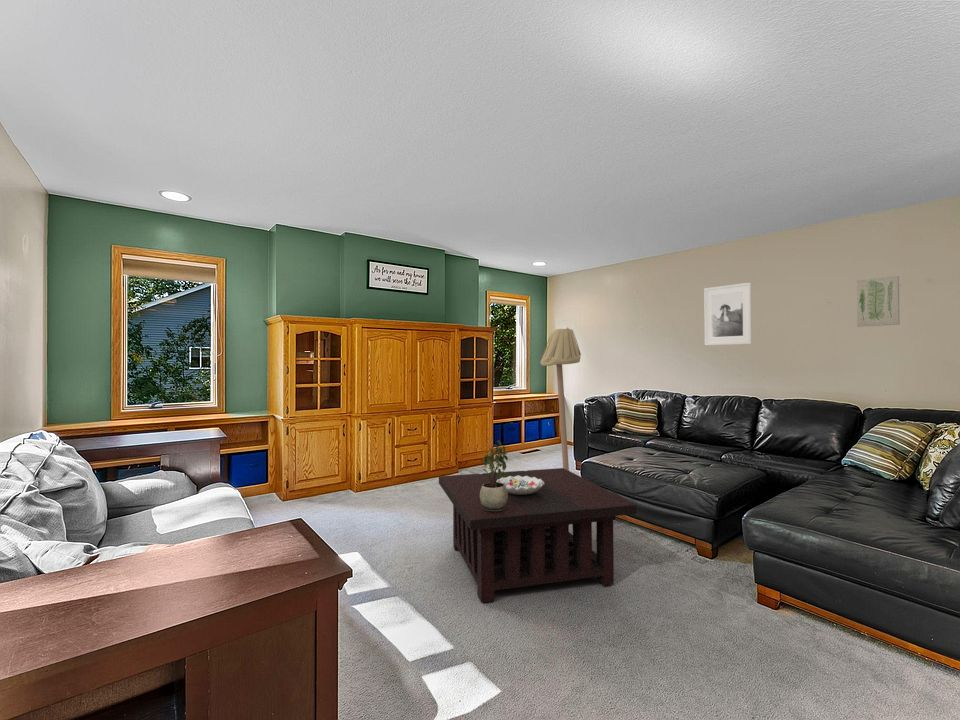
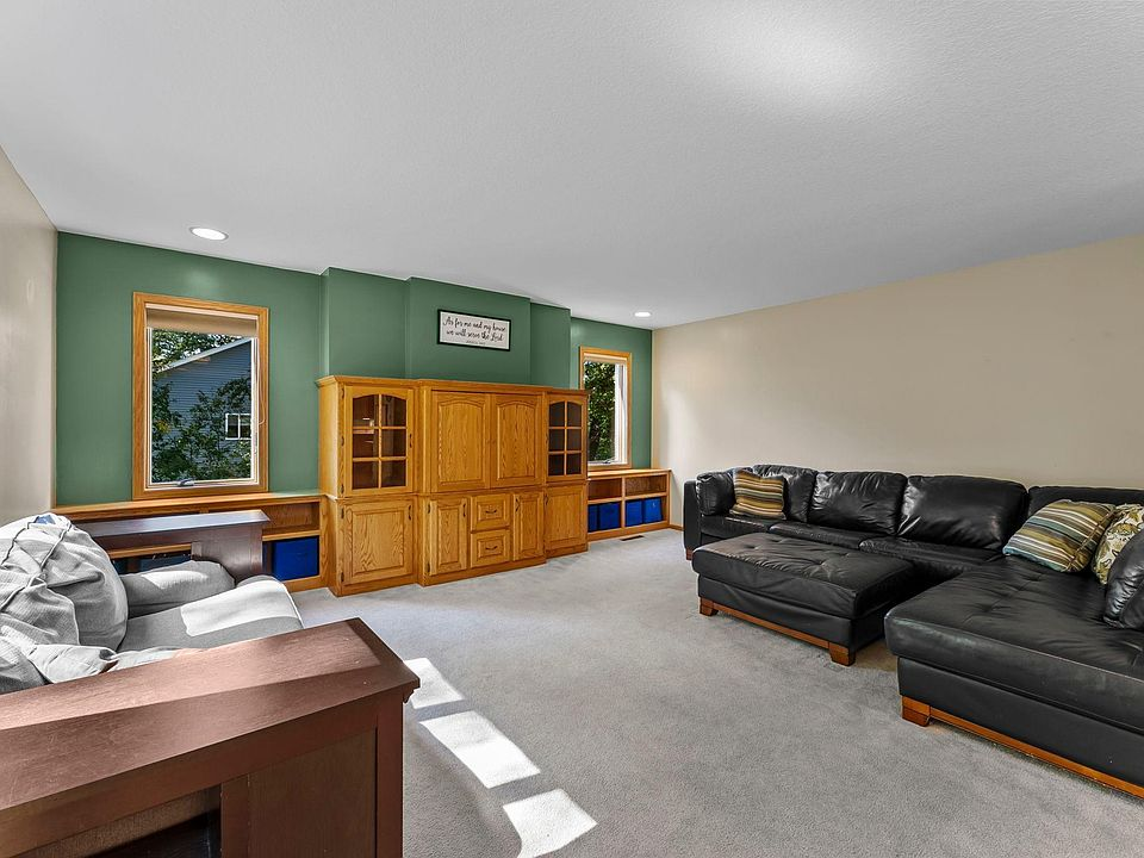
- decorative bowl (519, 486)
- coffee table (526, 527)
- potted plant (492, 473)
- floor lamp (562, 407)
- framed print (727, 315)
- wall art (877, 302)
